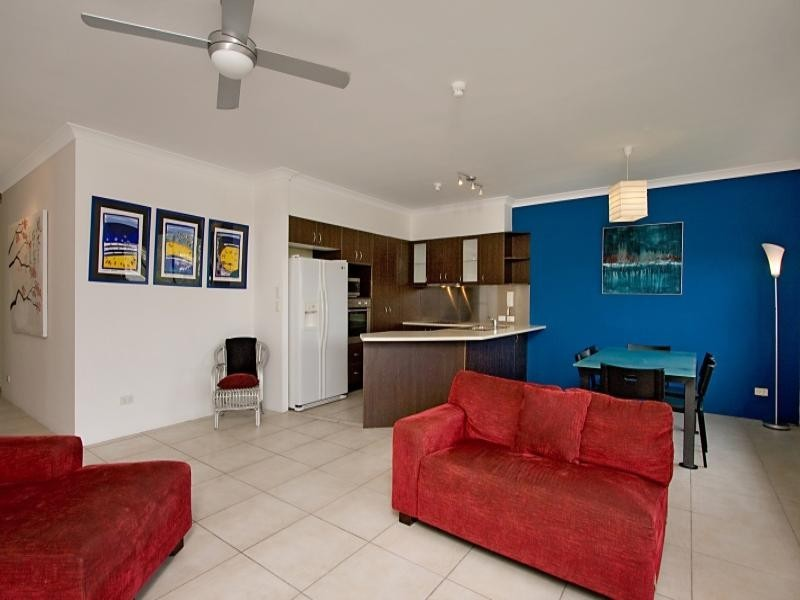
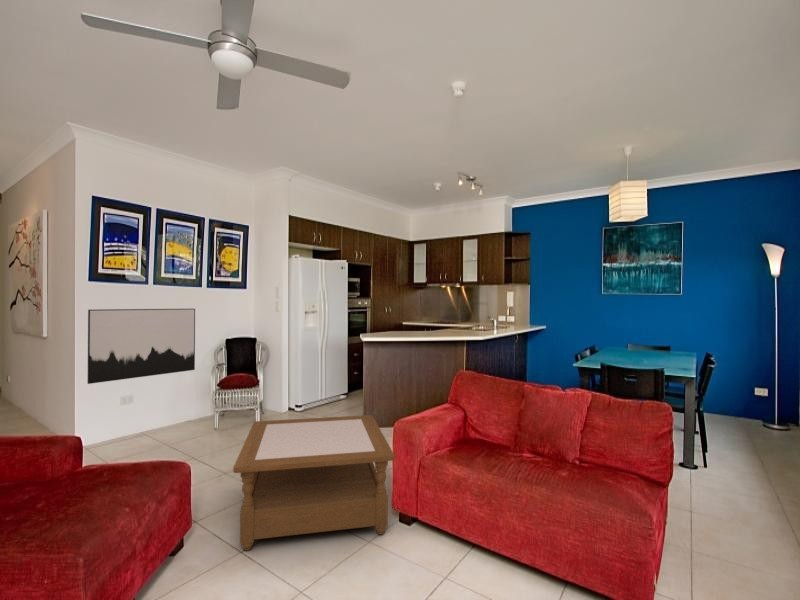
+ wall art (146, 342)
+ coffee table (315, 472)
